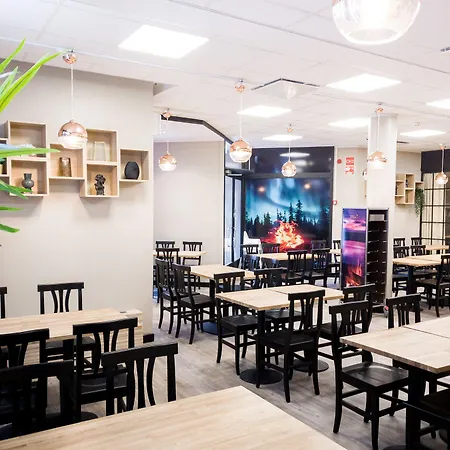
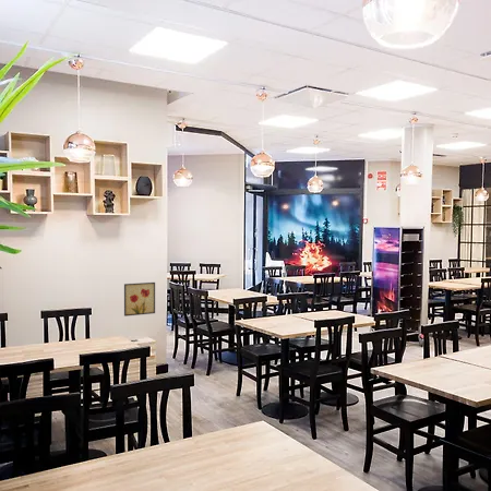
+ wall art (140, 298)
